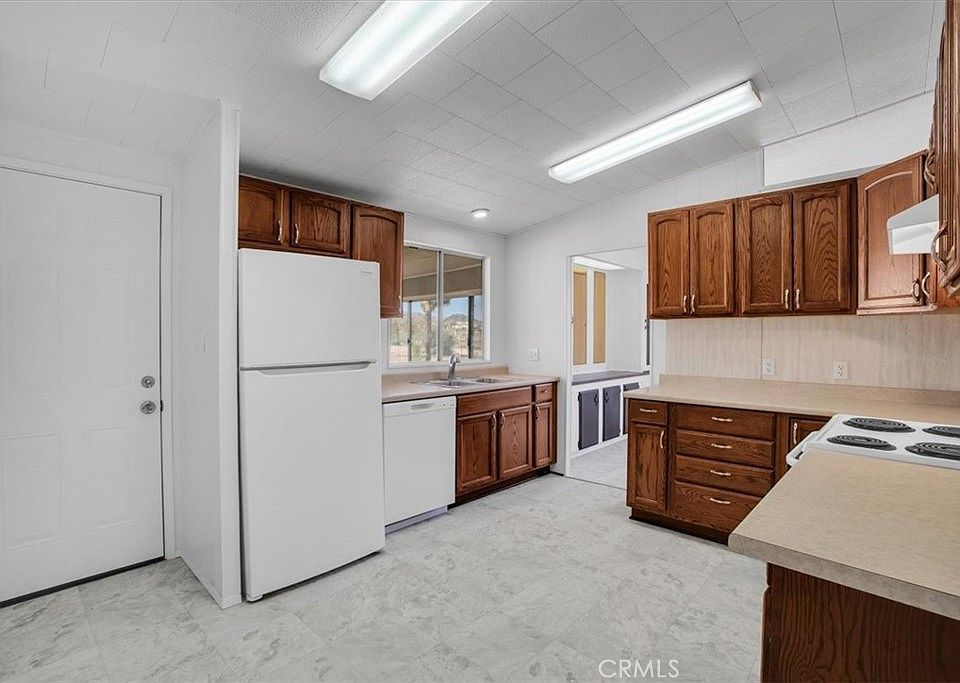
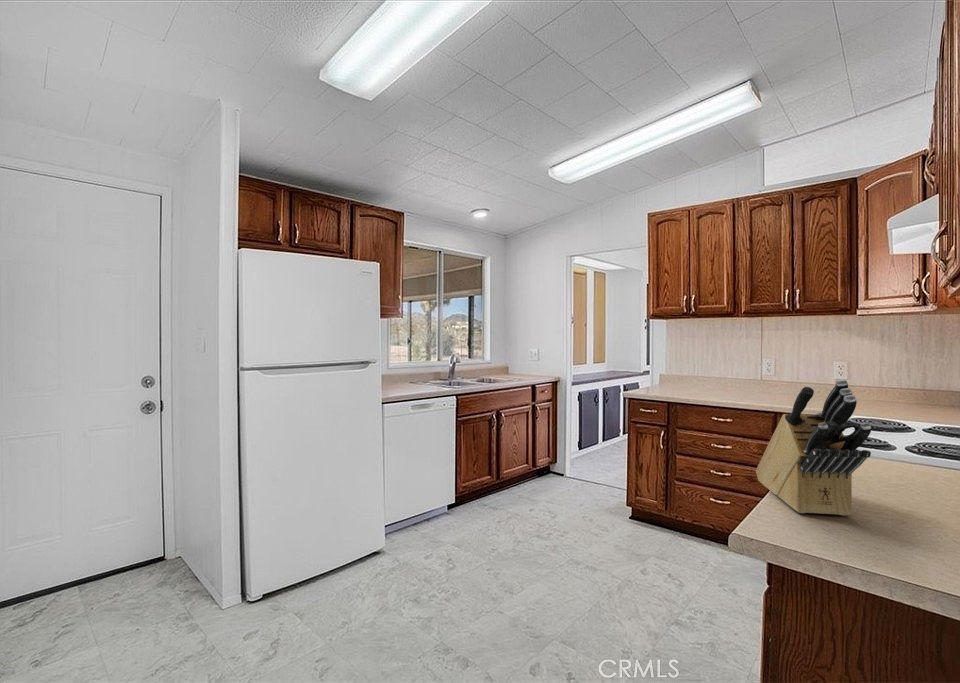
+ knife block (806, 439)
